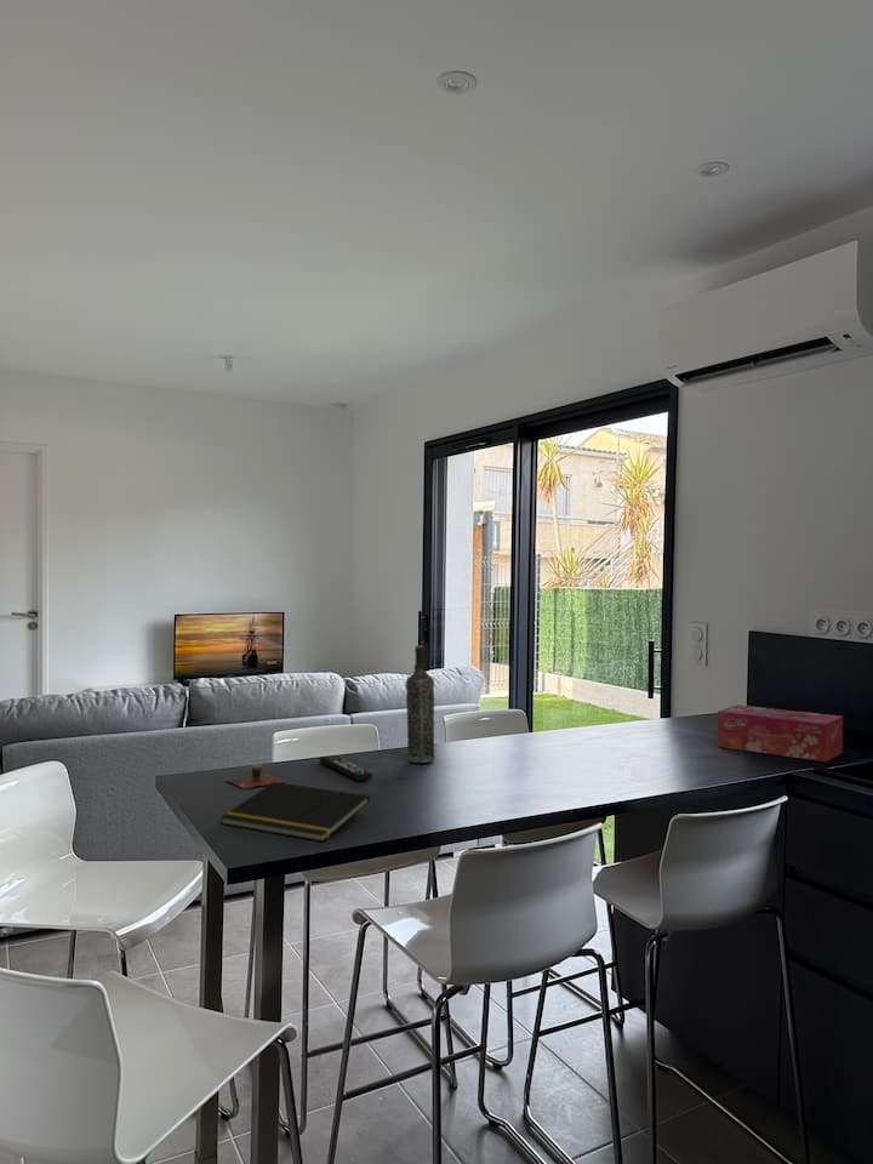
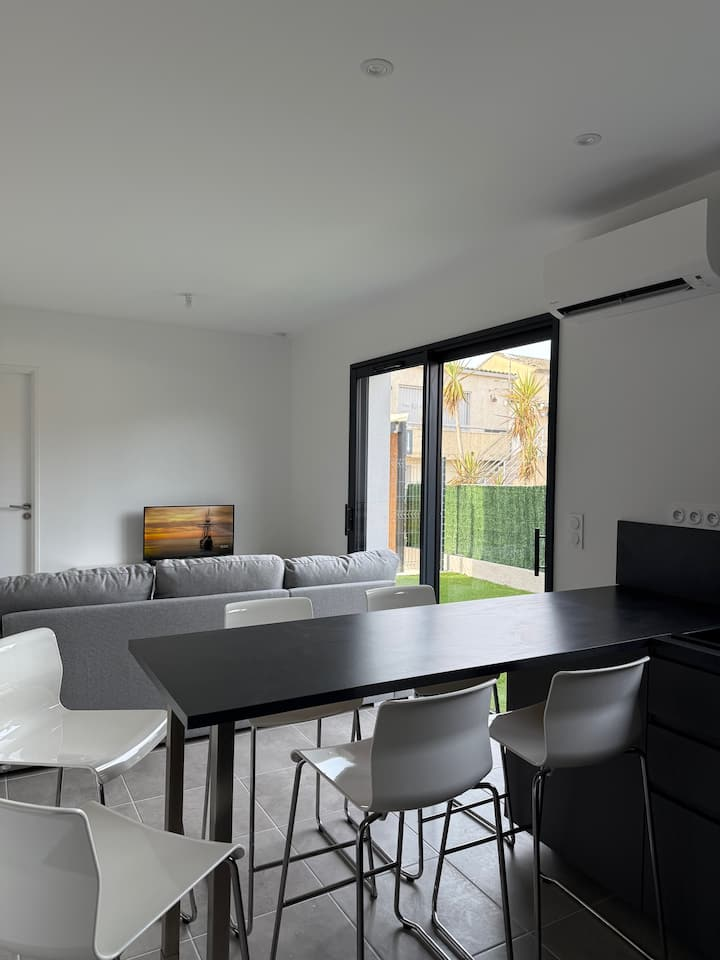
- notepad (296, 809)
- cup (255, 774)
- bottle (420, 703)
- remote control (344, 768)
- tissue box (778, 731)
